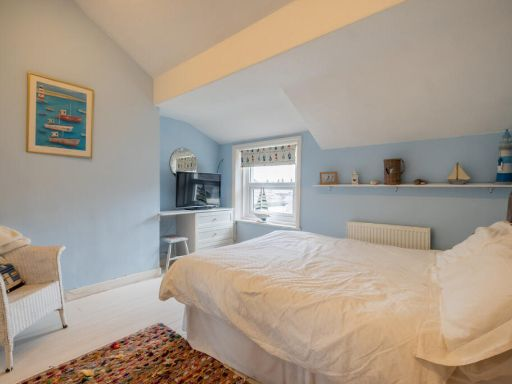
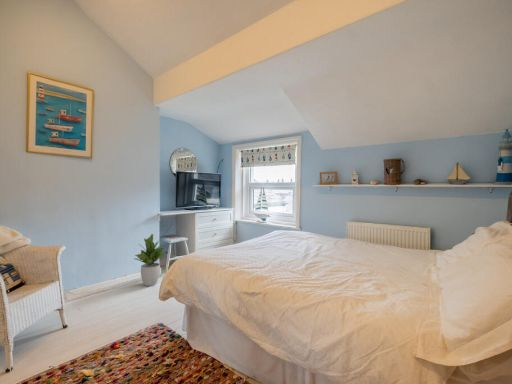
+ potted plant (150, 259)
